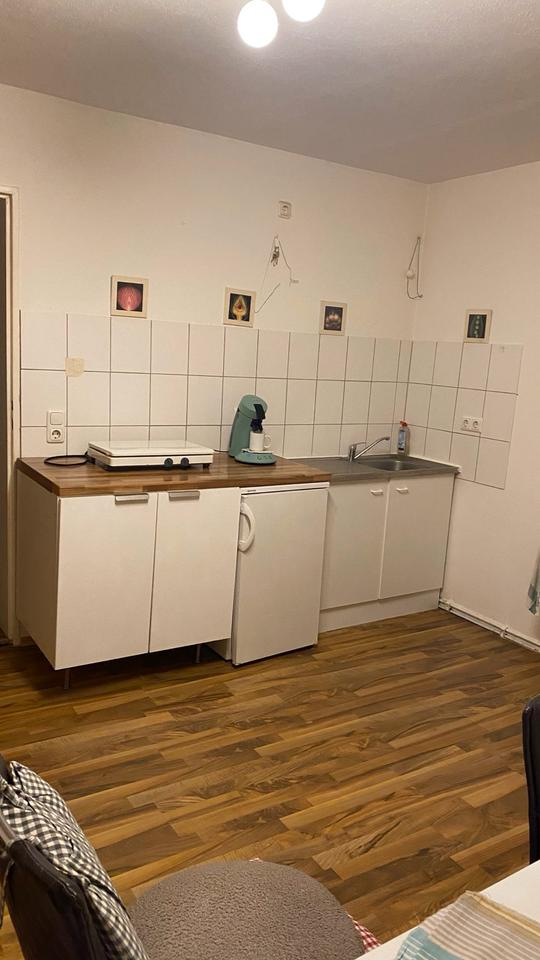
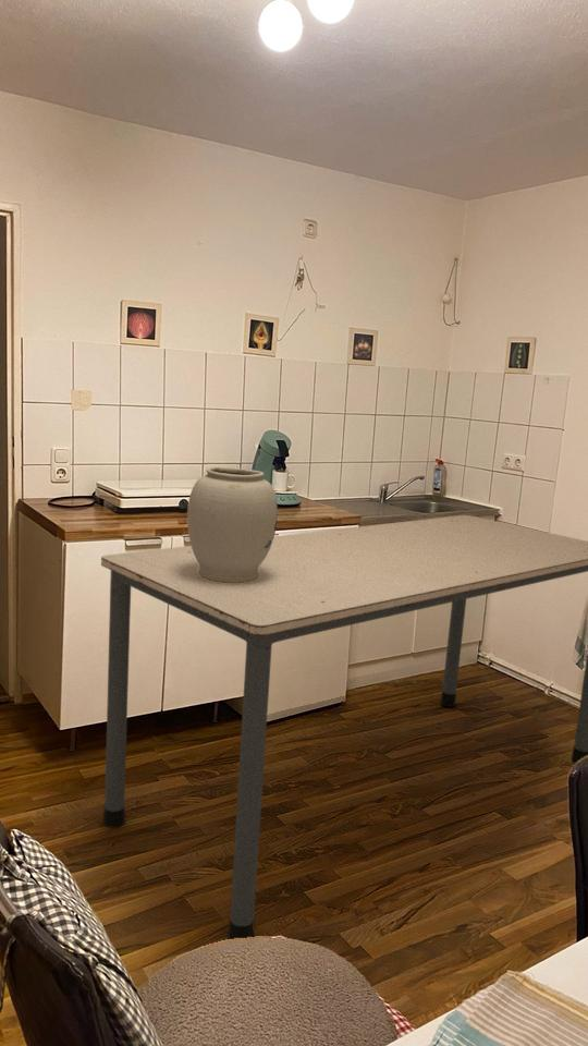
+ vase (232, 522)
+ dining table (375, 619)
